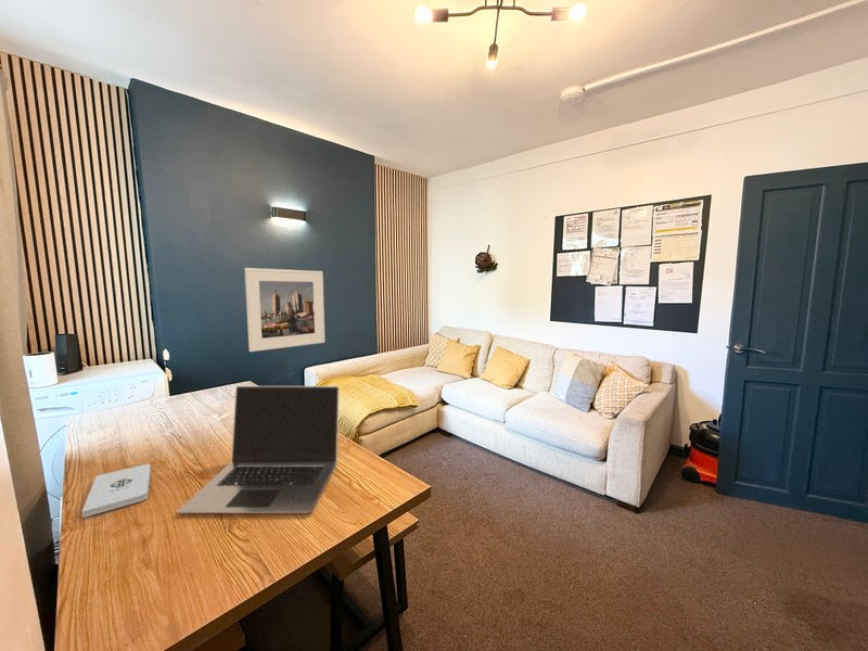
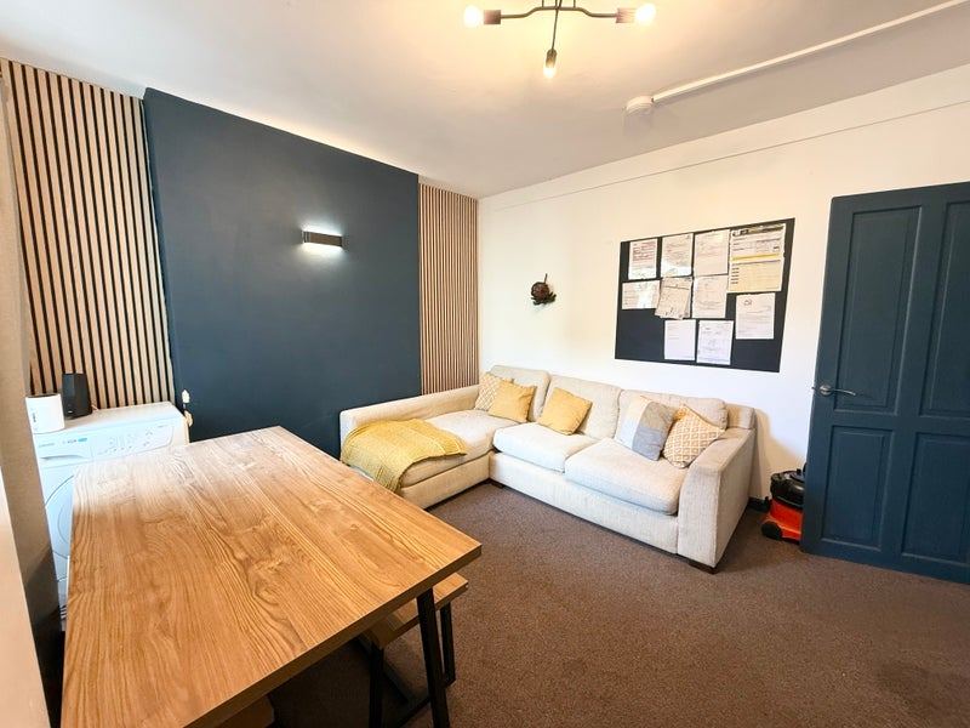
- notepad (120, 486)
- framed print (288, 308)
- laptop (268, 441)
